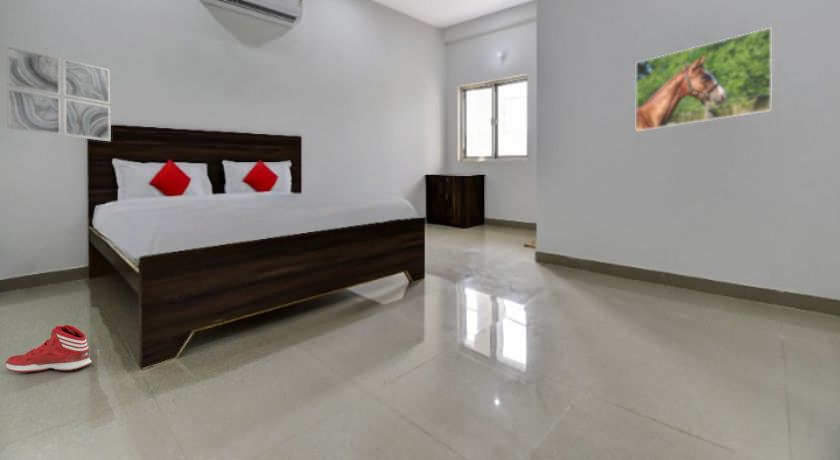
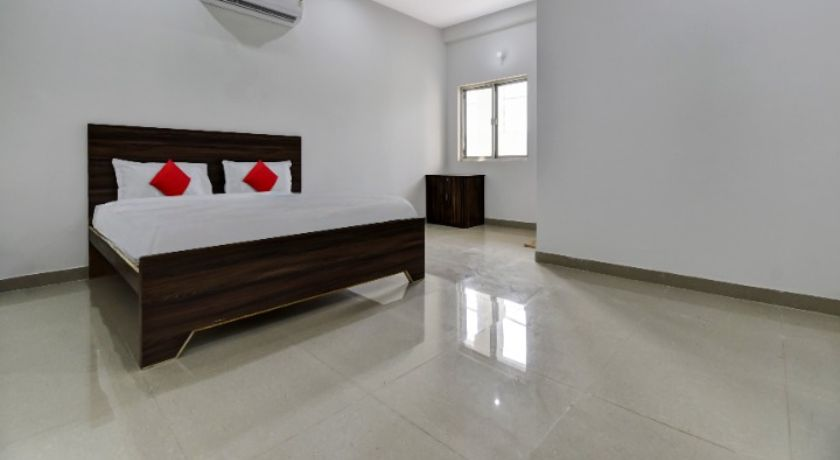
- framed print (697, 84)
- wall art (63, 96)
- sneaker (49, 346)
